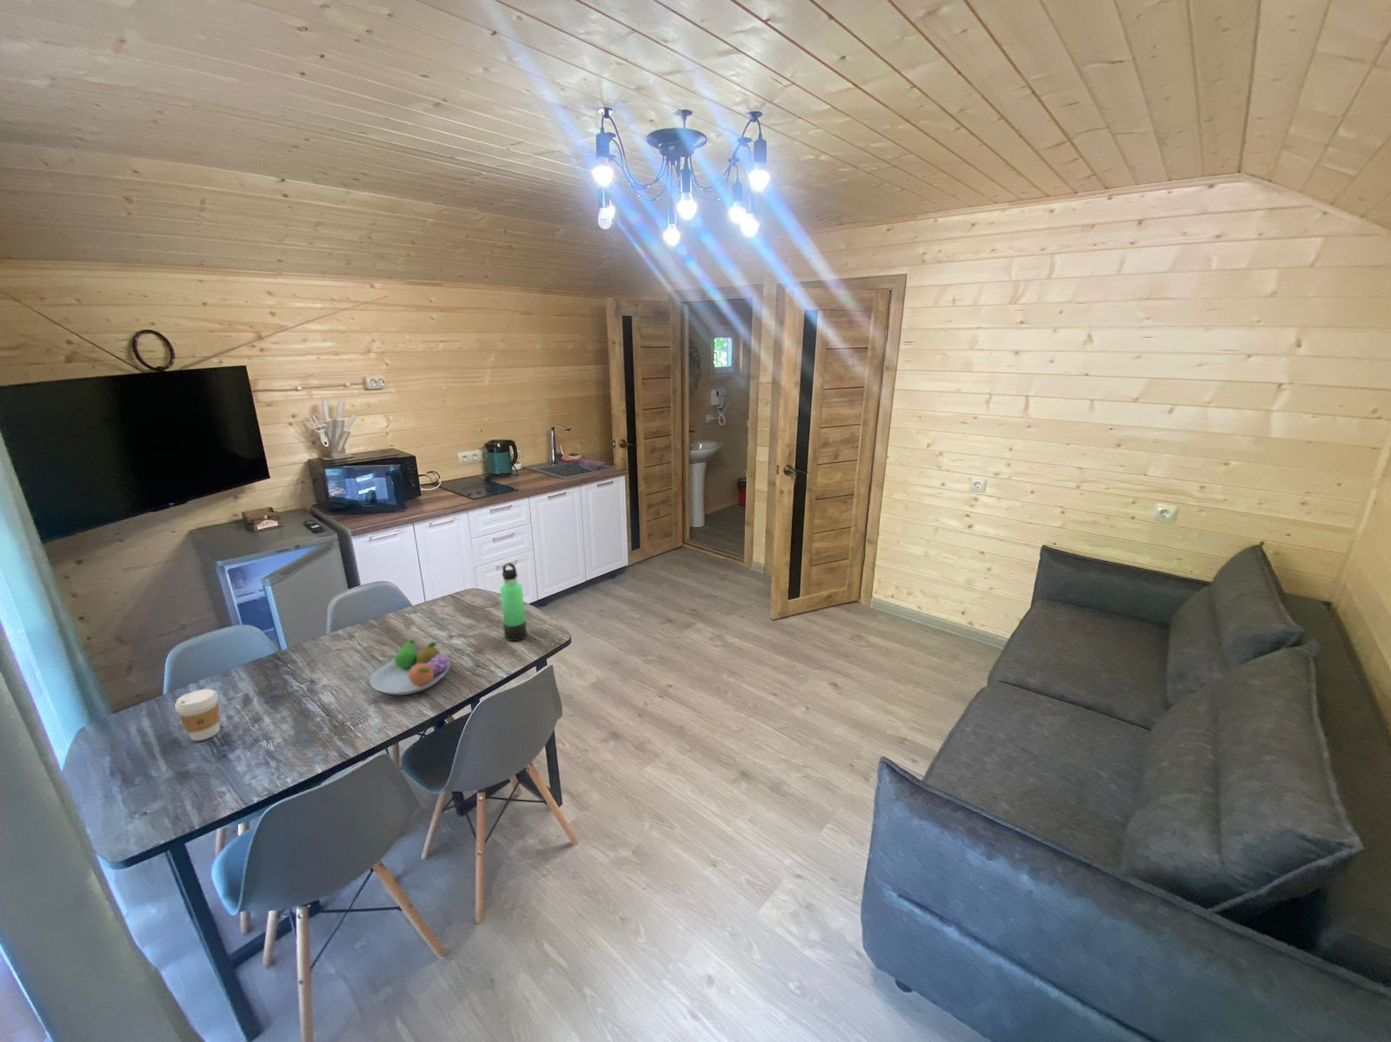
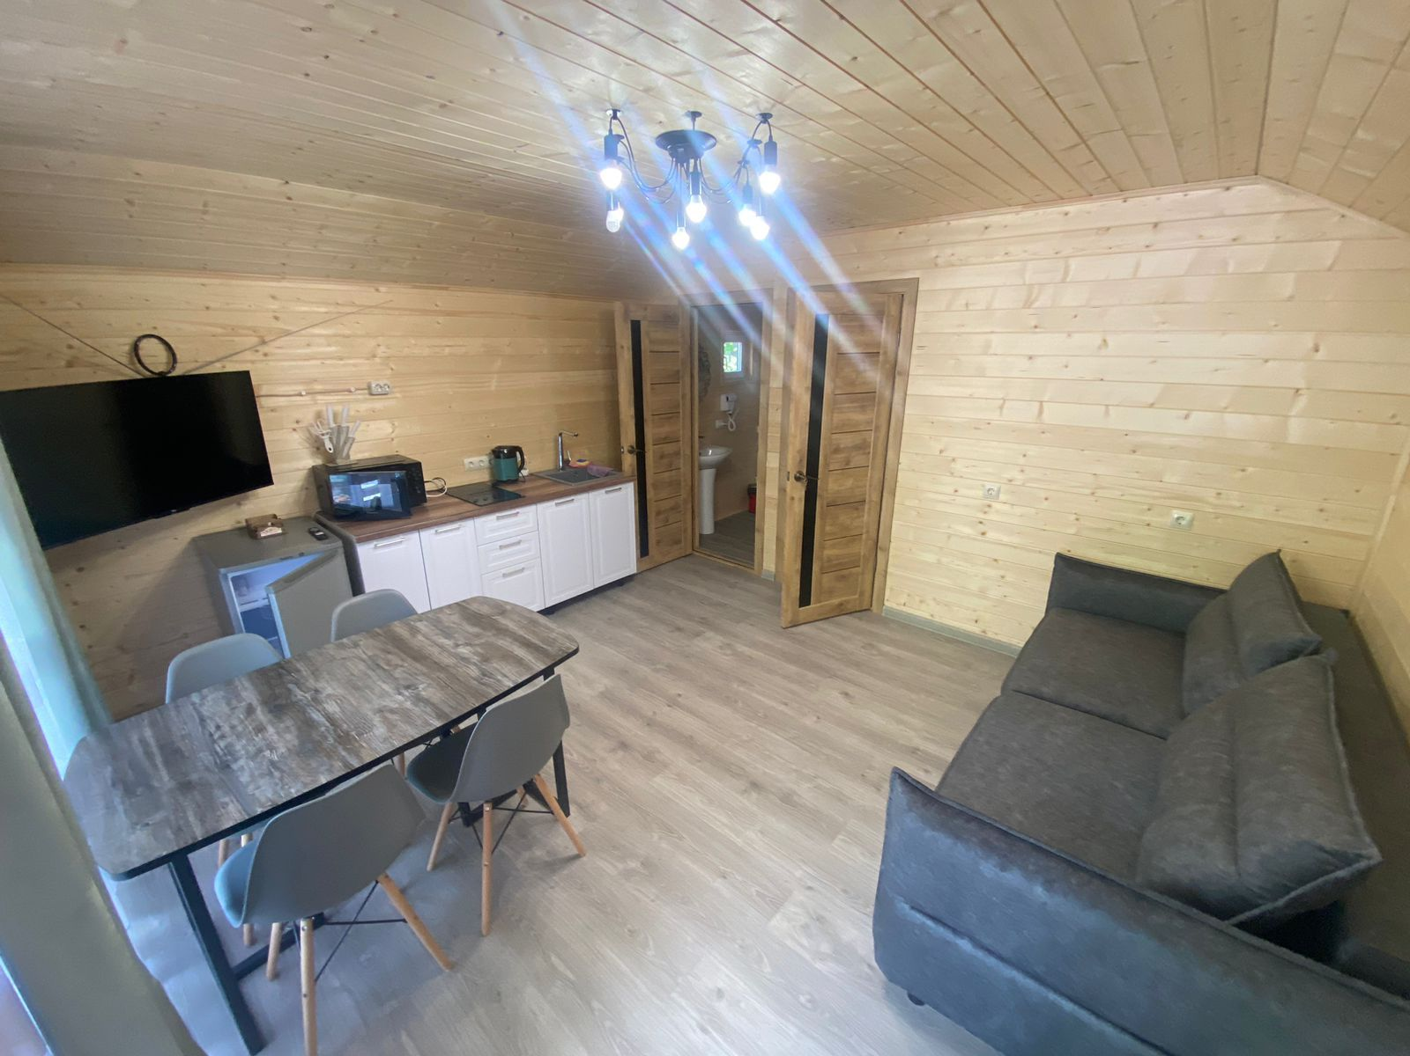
- fruit bowl (411, 663)
- thermos bottle (513, 600)
- coffee cup (200, 715)
